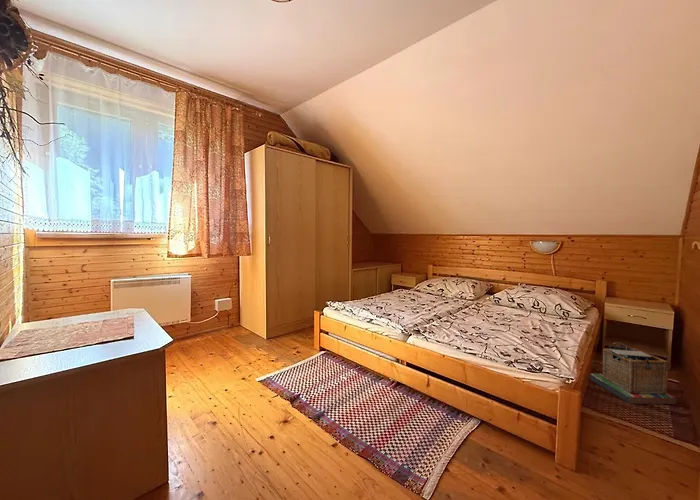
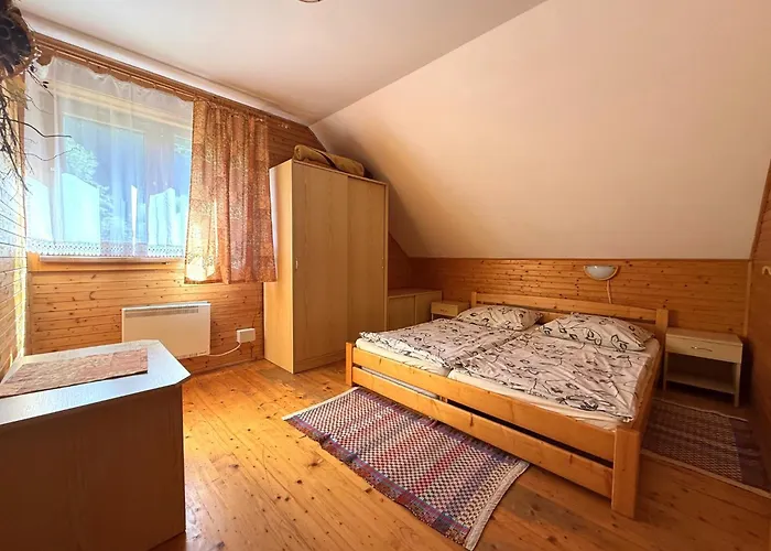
- clothes hamper (630, 369)
